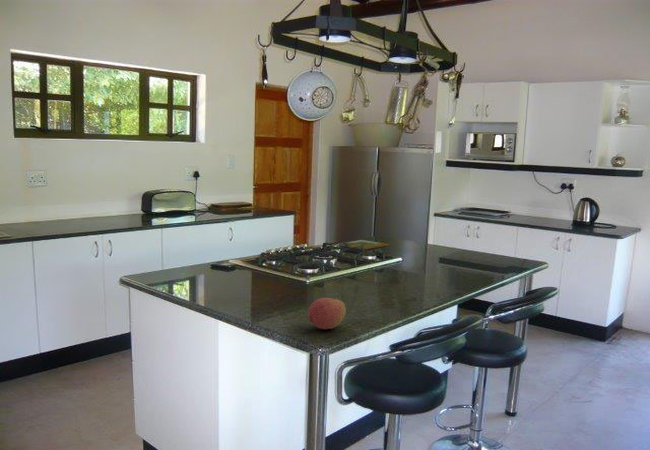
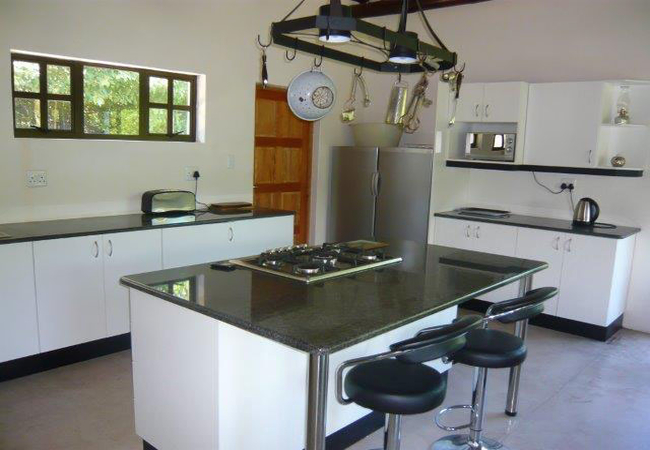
- fruit (327, 313)
